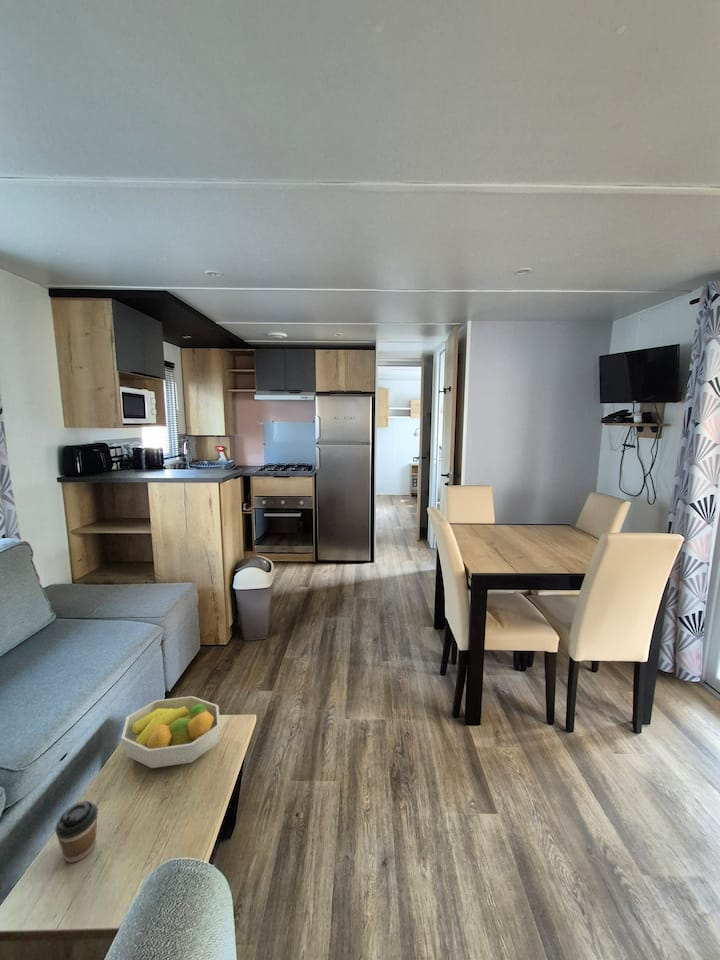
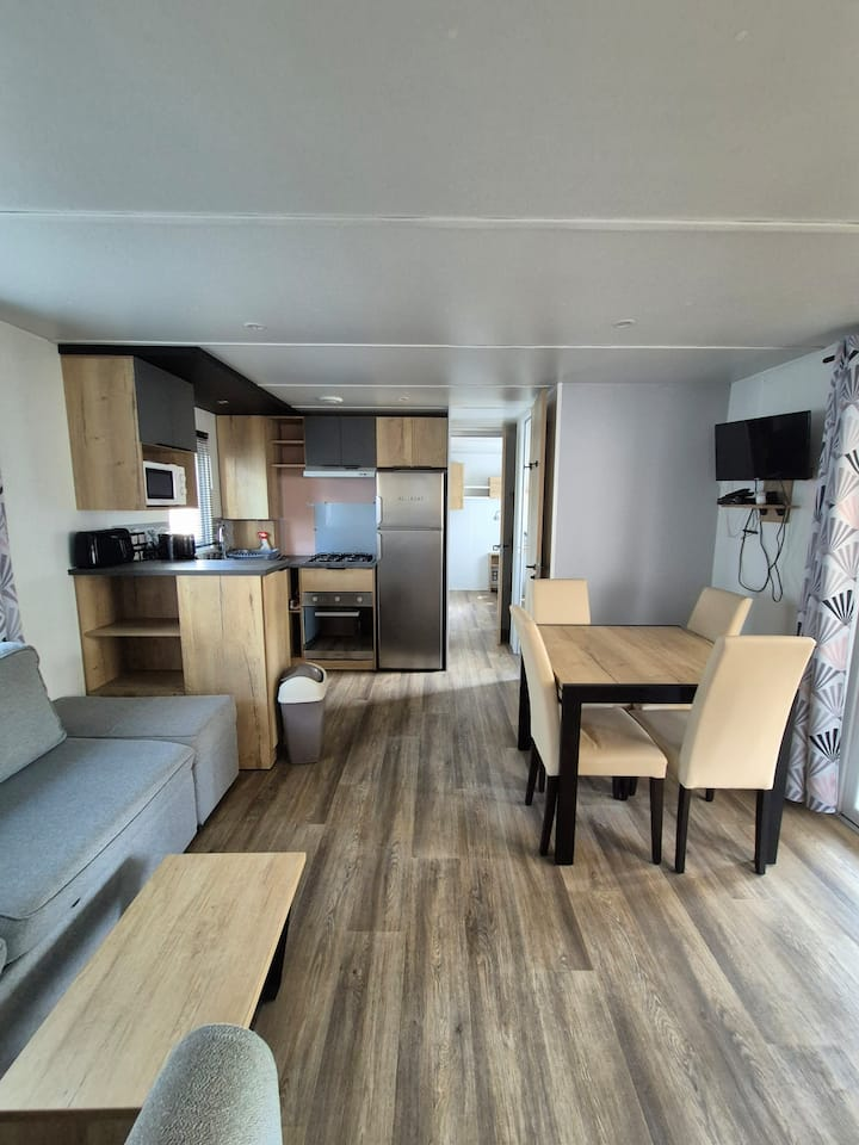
- fruit bowl (173, 727)
- coffee cup (78, 829)
